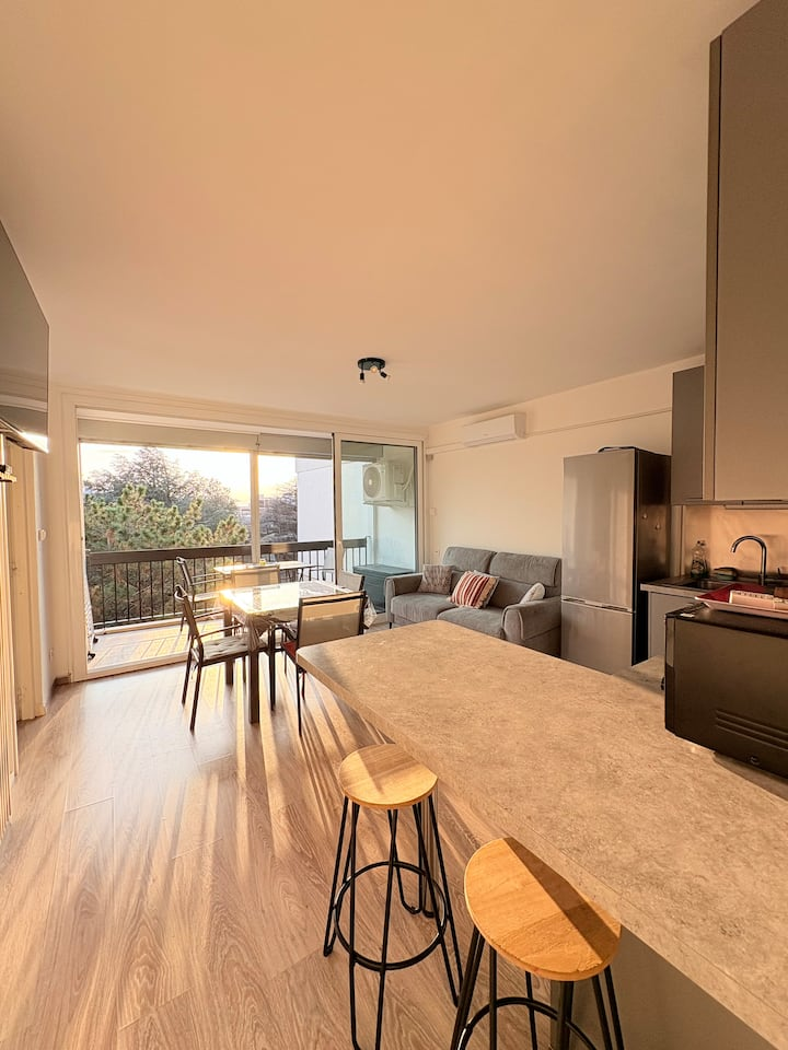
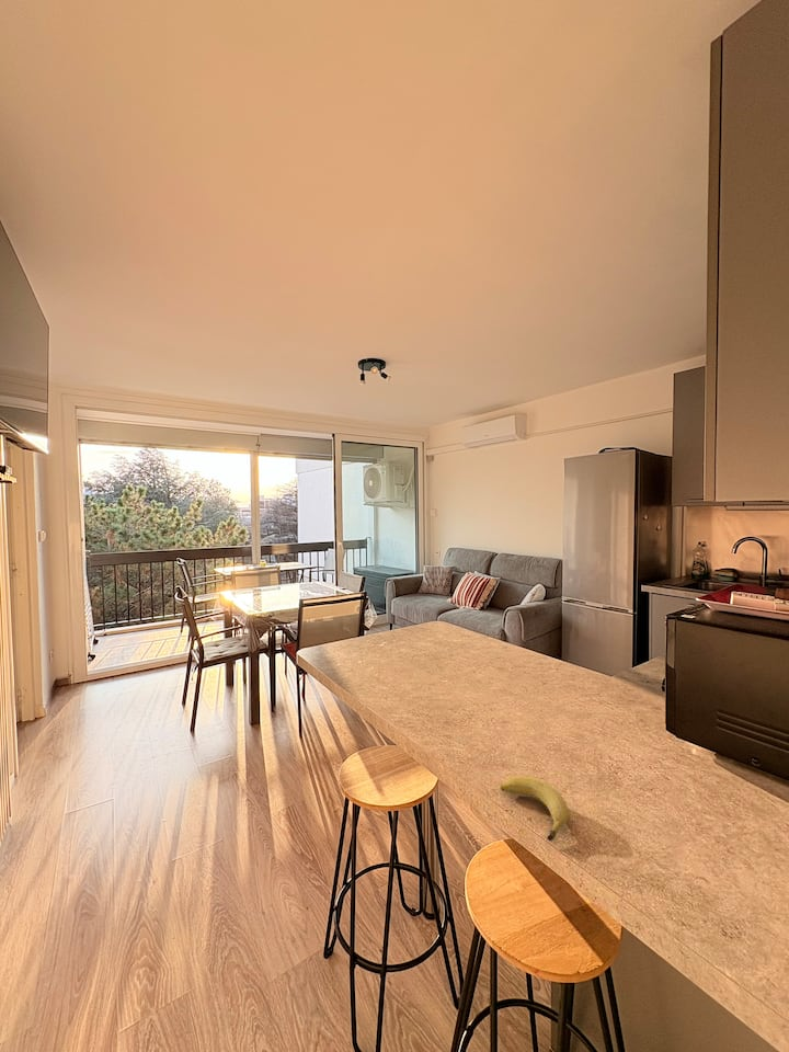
+ fruit (539, 800)
